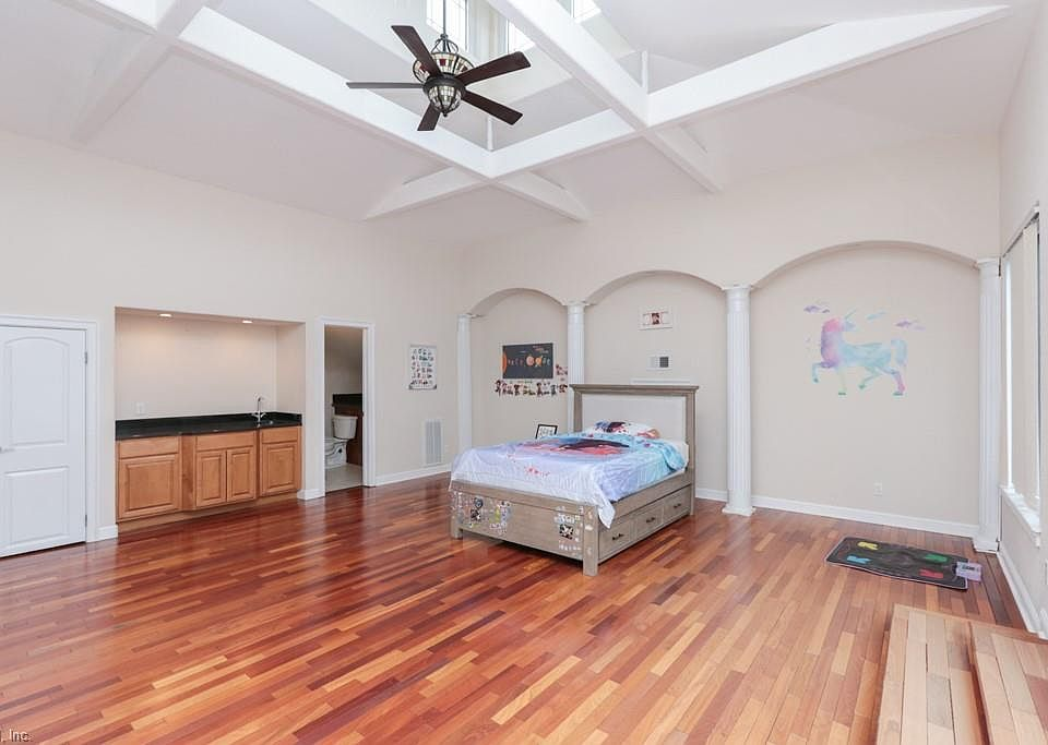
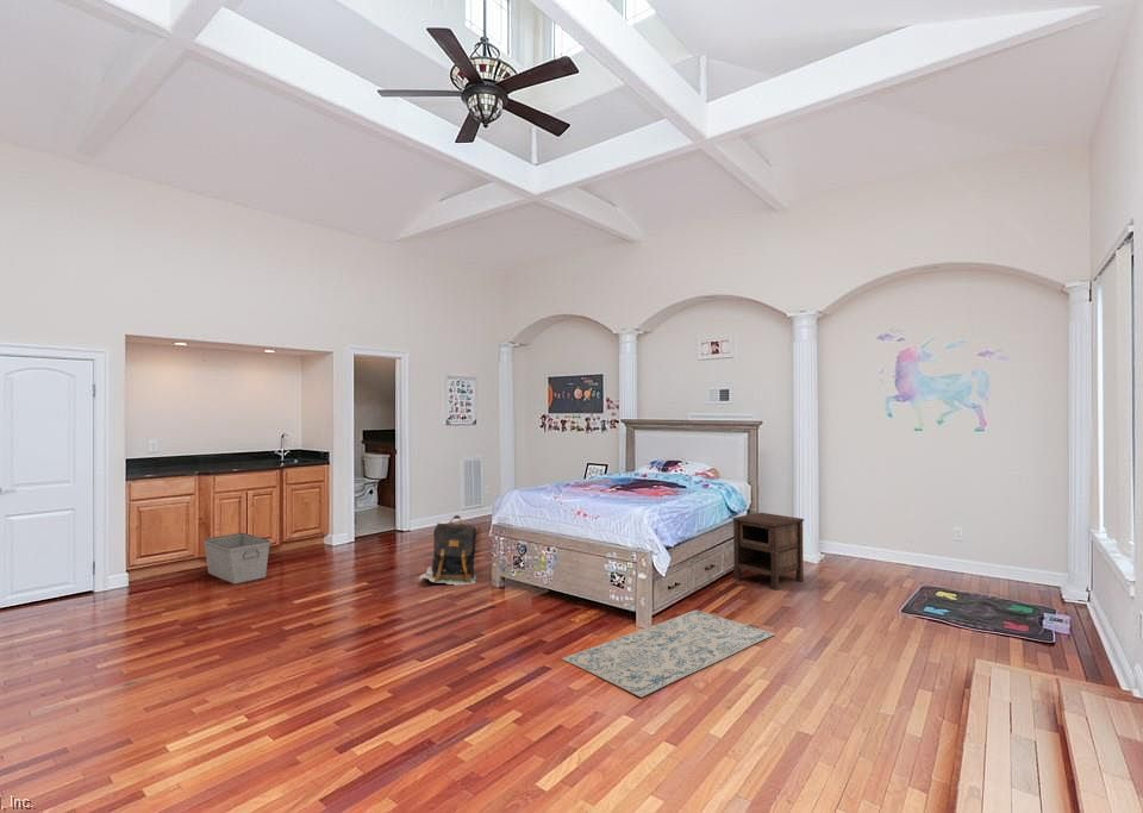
+ backpack (450, 549)
+ nightstand (768, 549)
+ storage bin (236, 557)
+ rug (673, 645)
